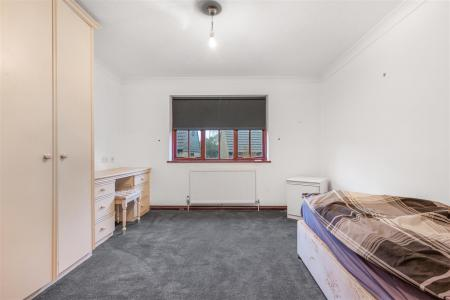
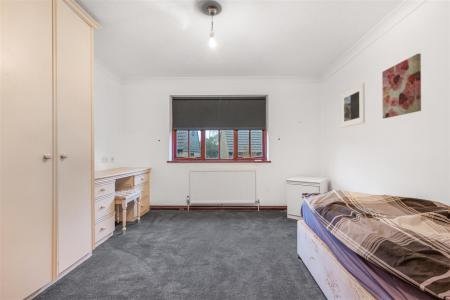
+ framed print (351, 107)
+ wall art (399, 89)
